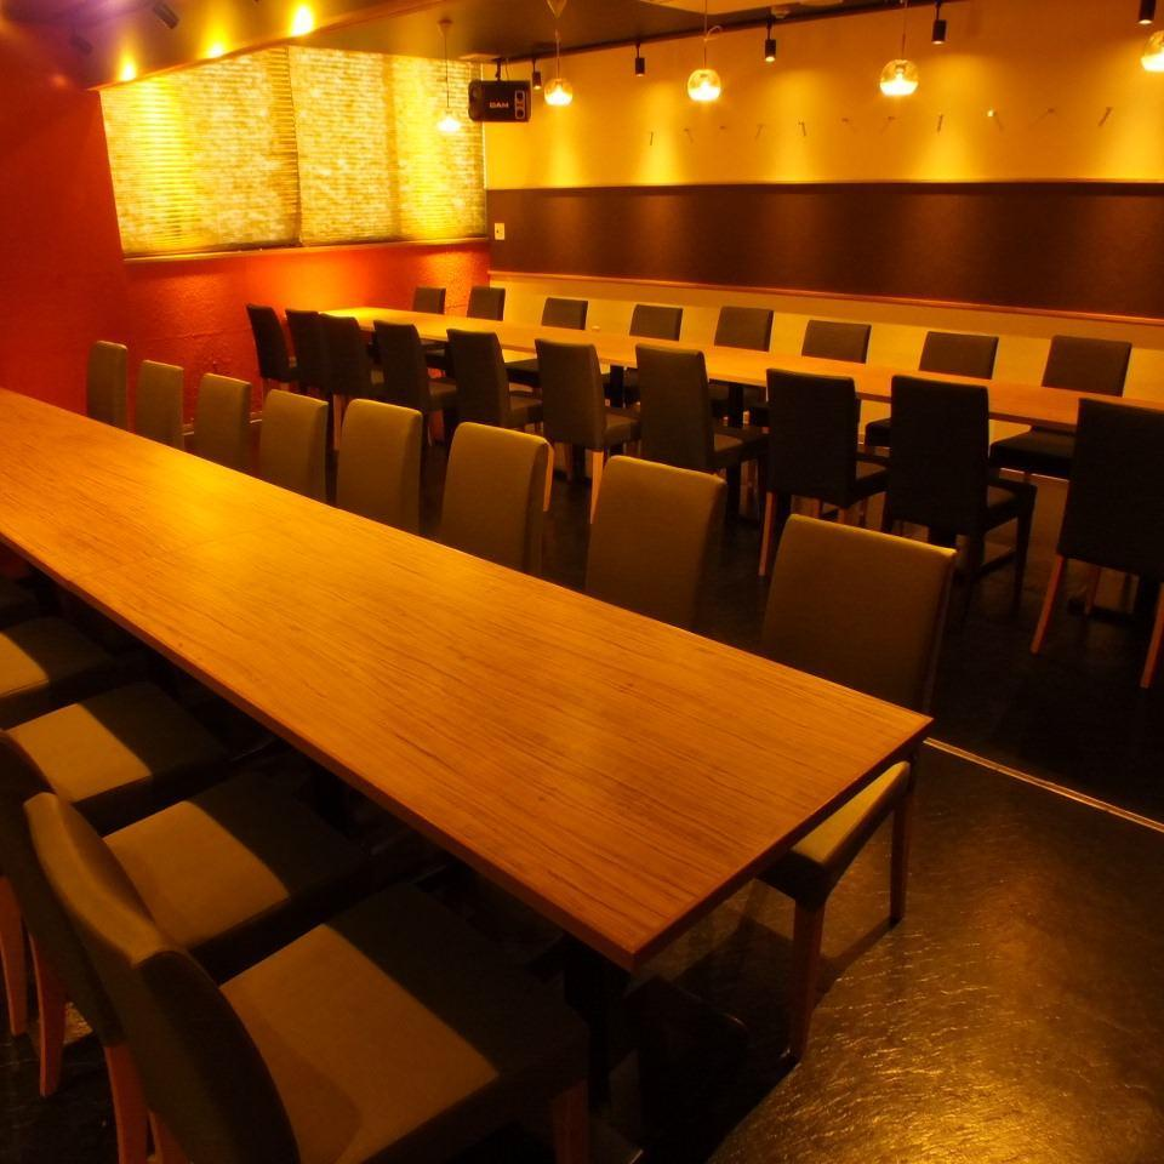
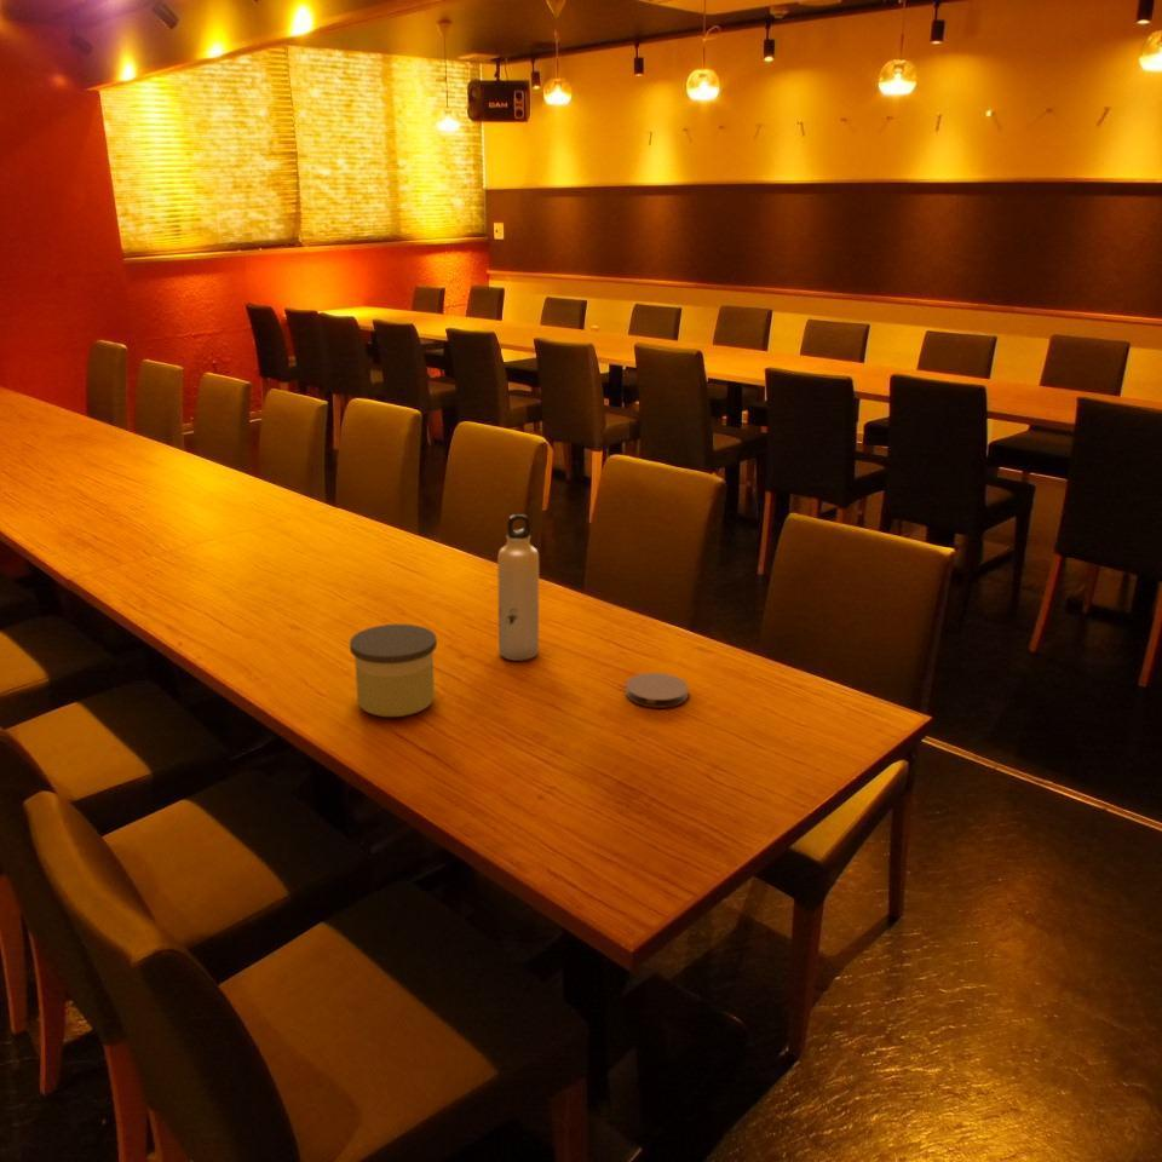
+ water bottle (518, 586)
+ coaster (656, 689)
+ candle (395, 671)
